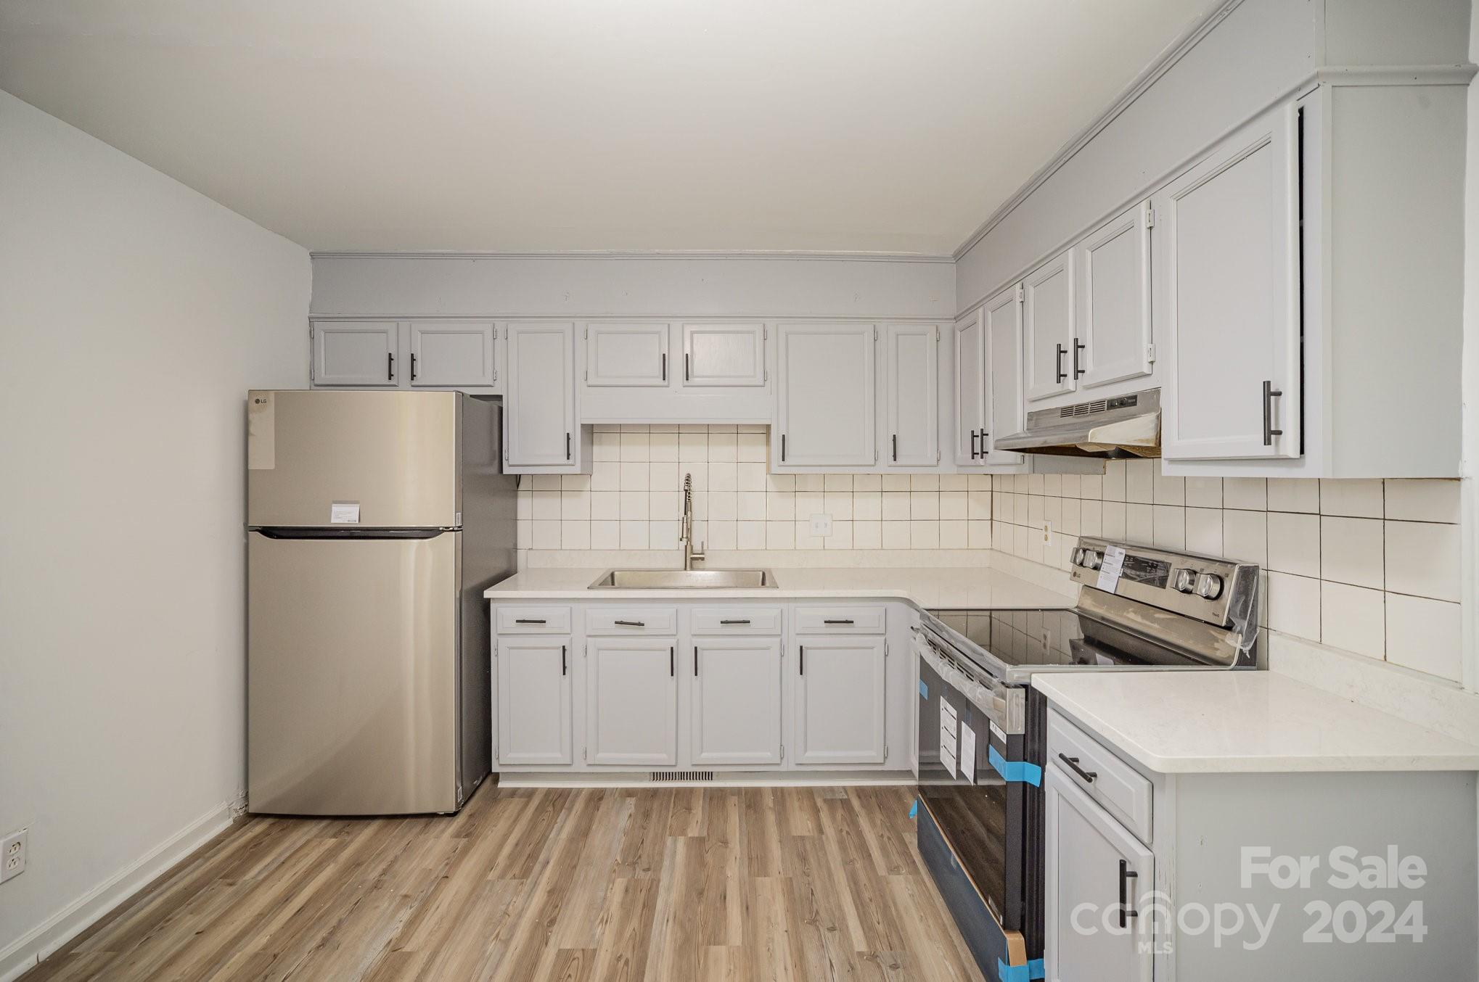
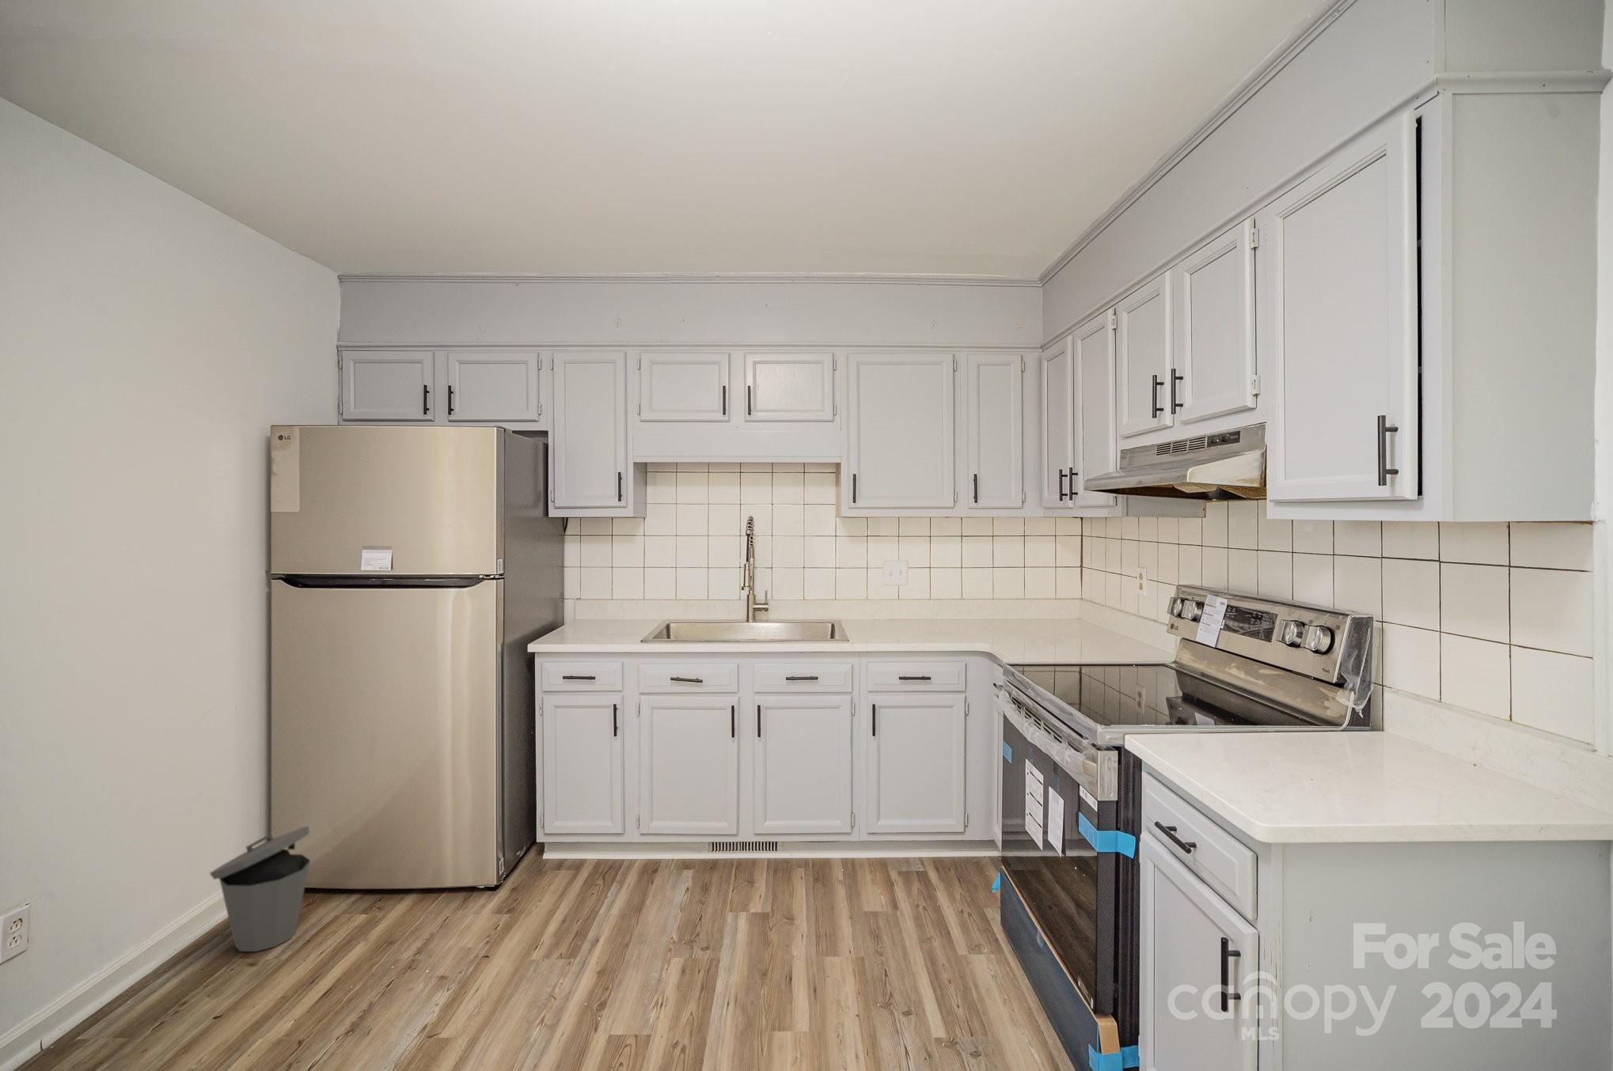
+ trash can (262, 885)
